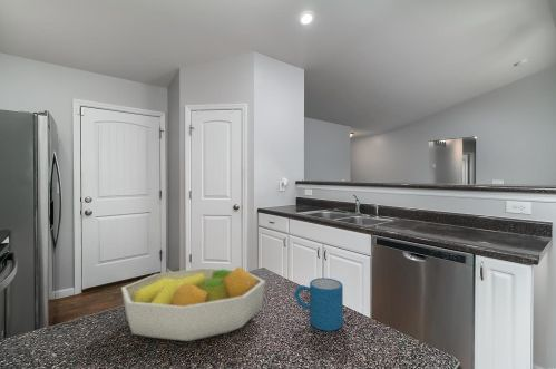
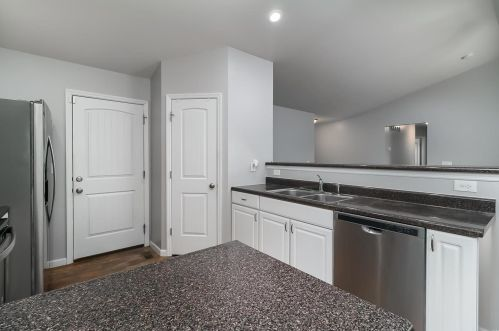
- mug (318, 302)
- fruit bowl (195, 294)
